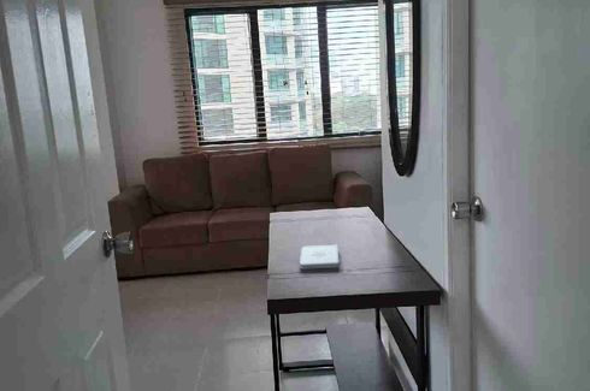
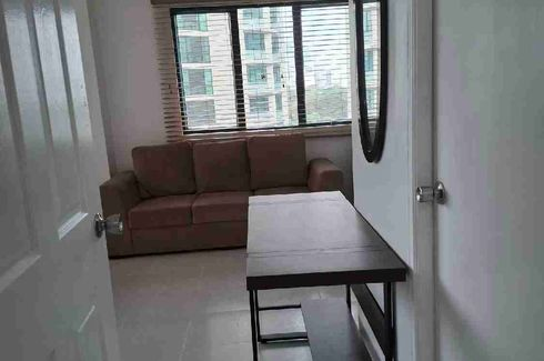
- notepad (319, 256)
